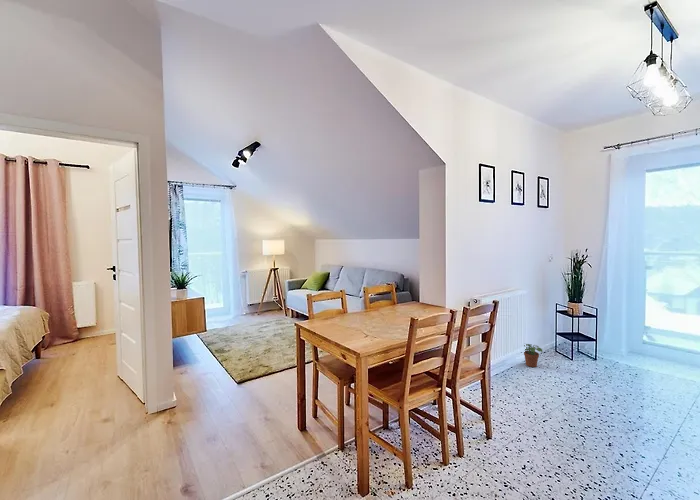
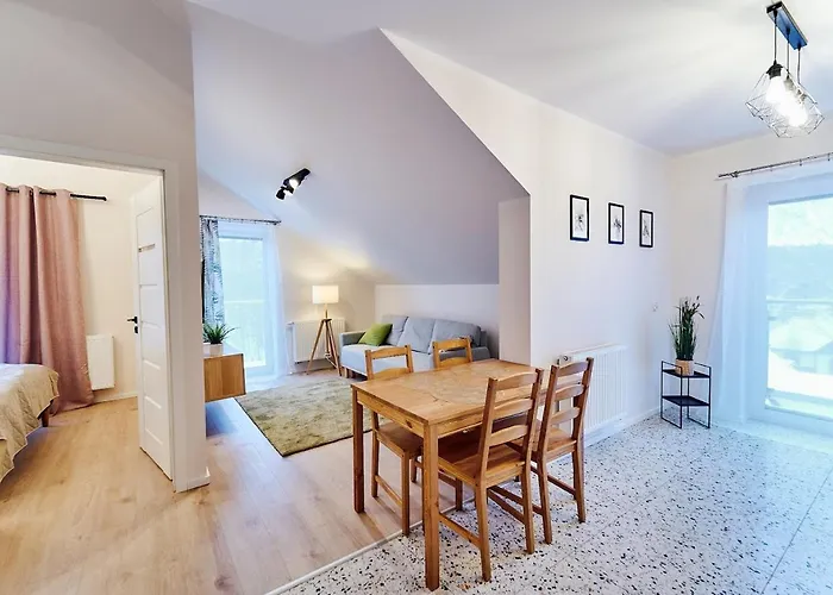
- potted plant (532, 355)
